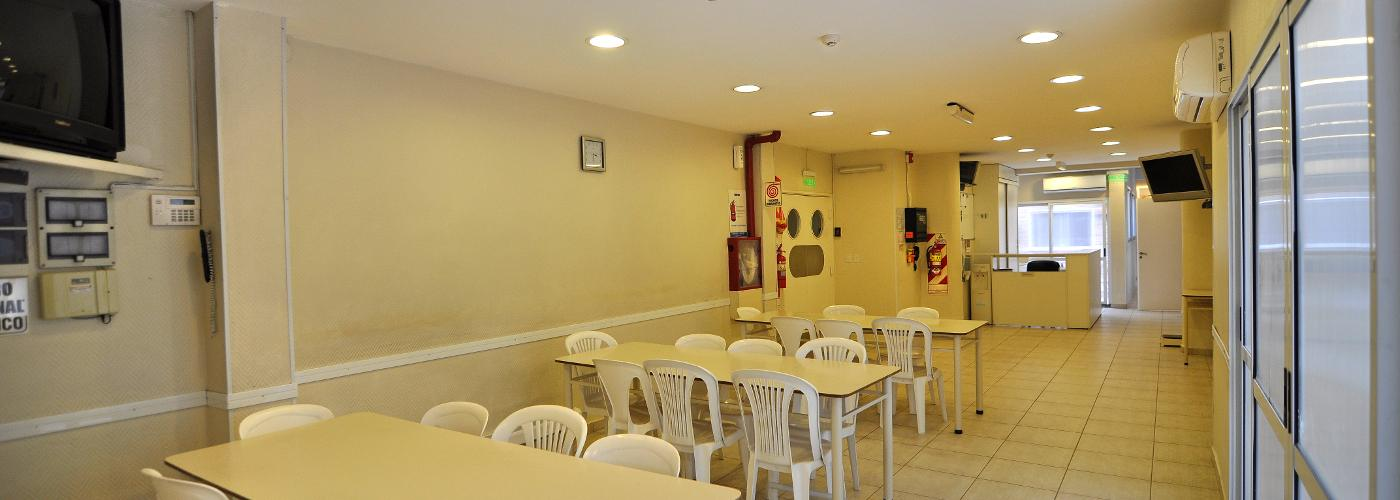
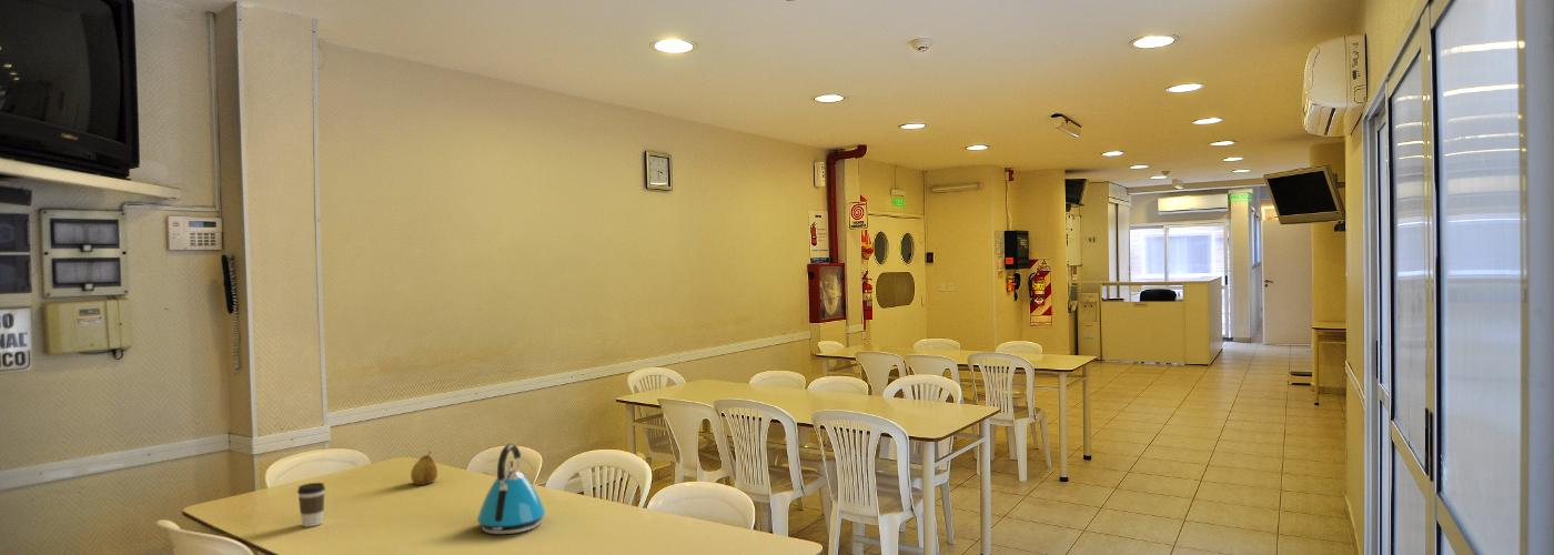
+ kettle (509, 485)
+ coffee cup (311, 504)
+ fruit (424, 467)
